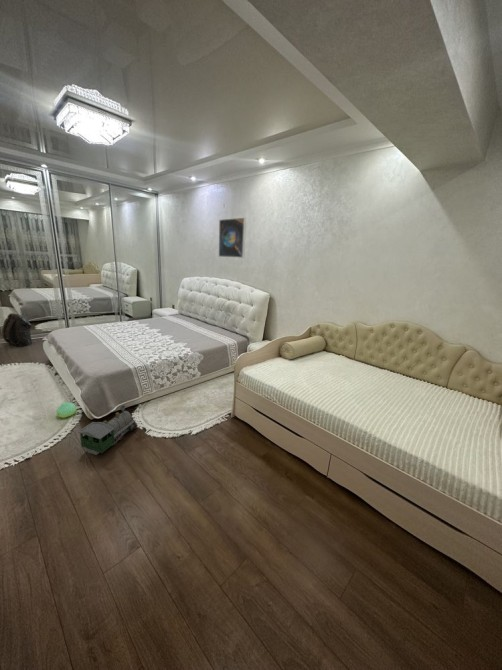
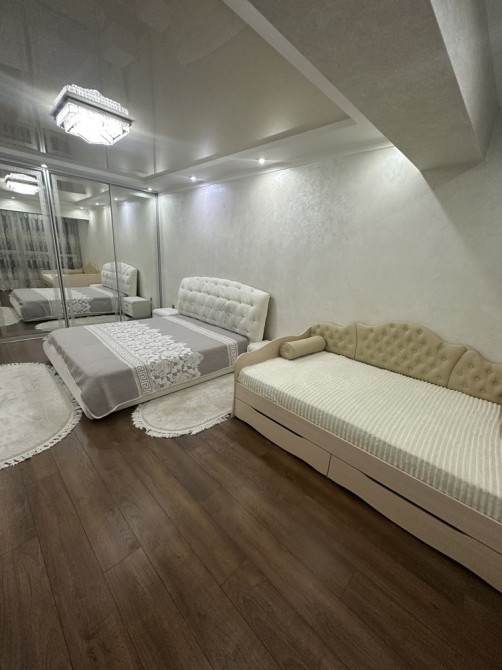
- toy train (110, 428)
- plush toy (66, 408)
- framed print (231, 238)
- backpack (17, 328)
